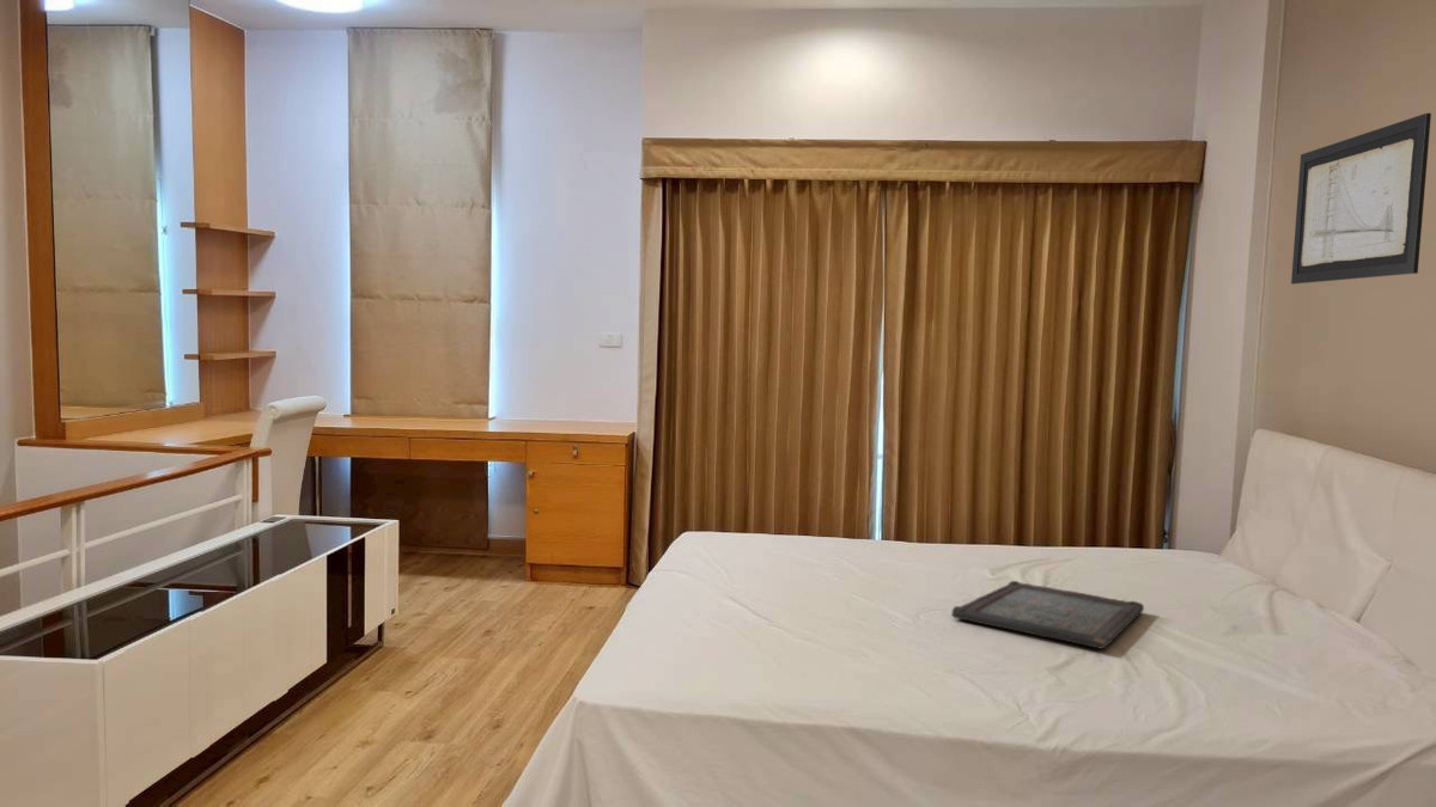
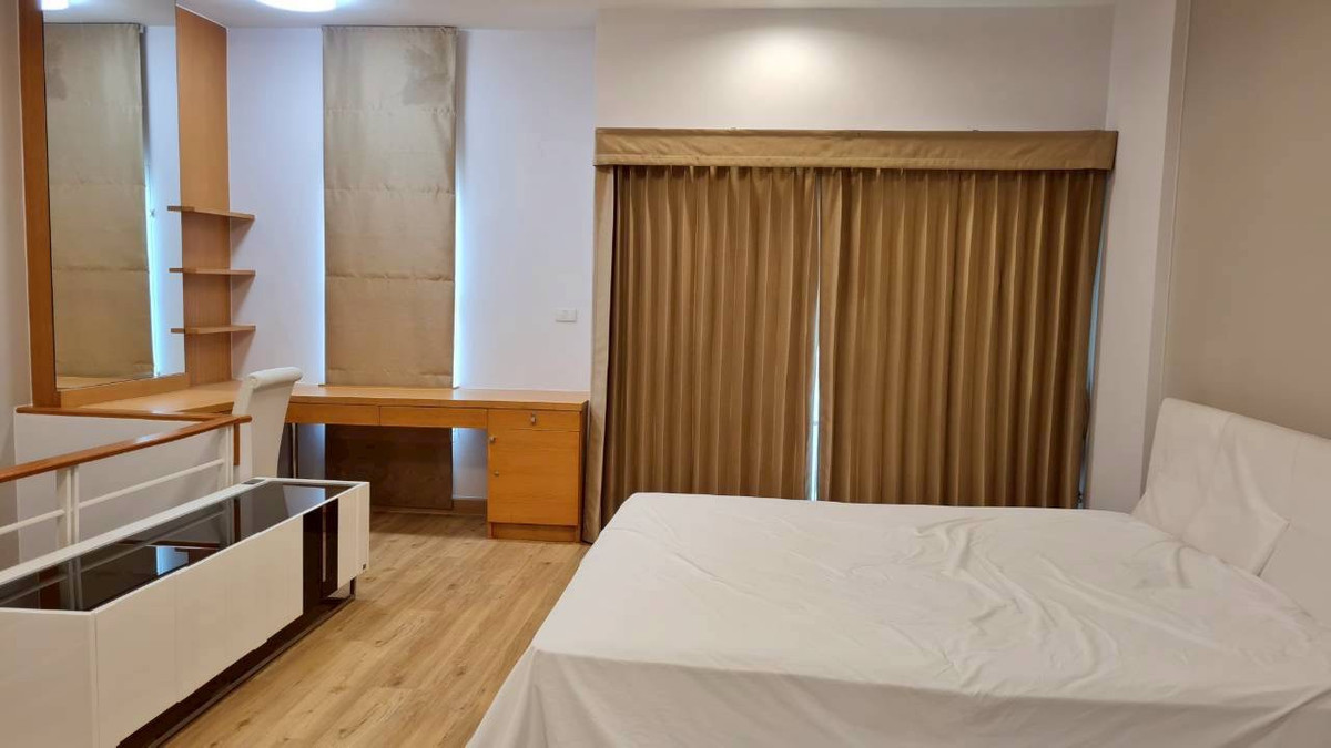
- wall art (1352, 208)
- serving tray (1052, 610)
